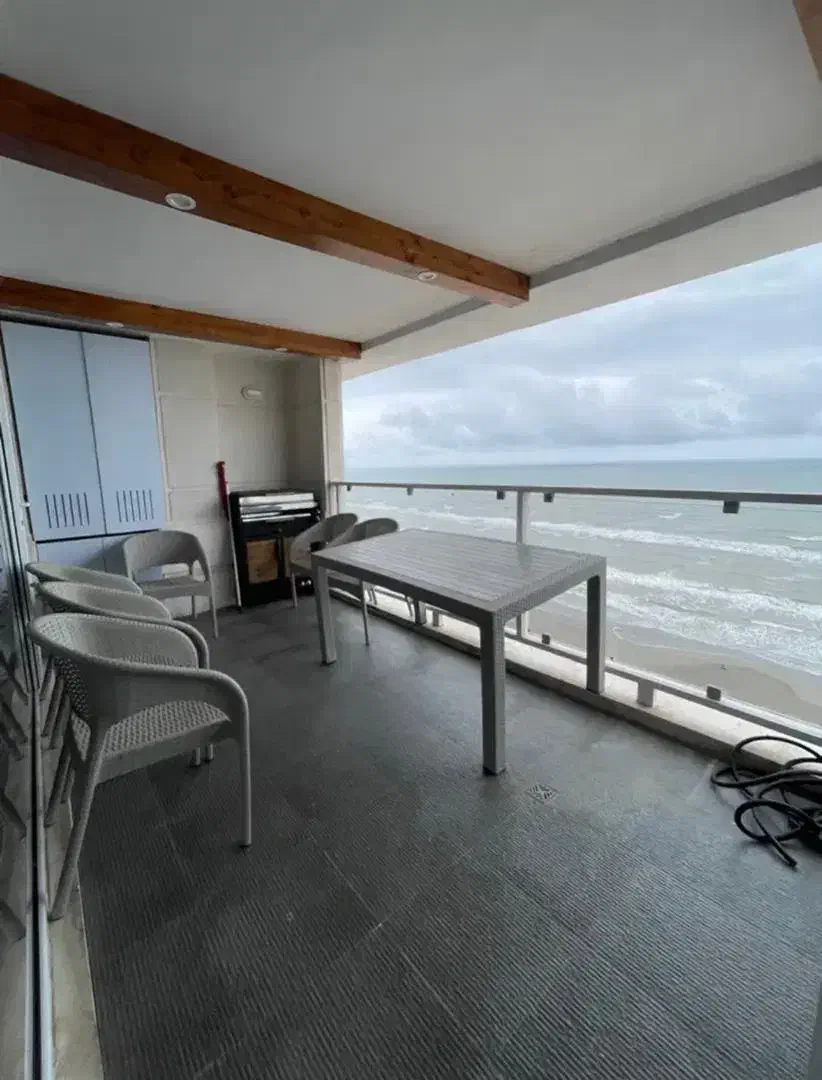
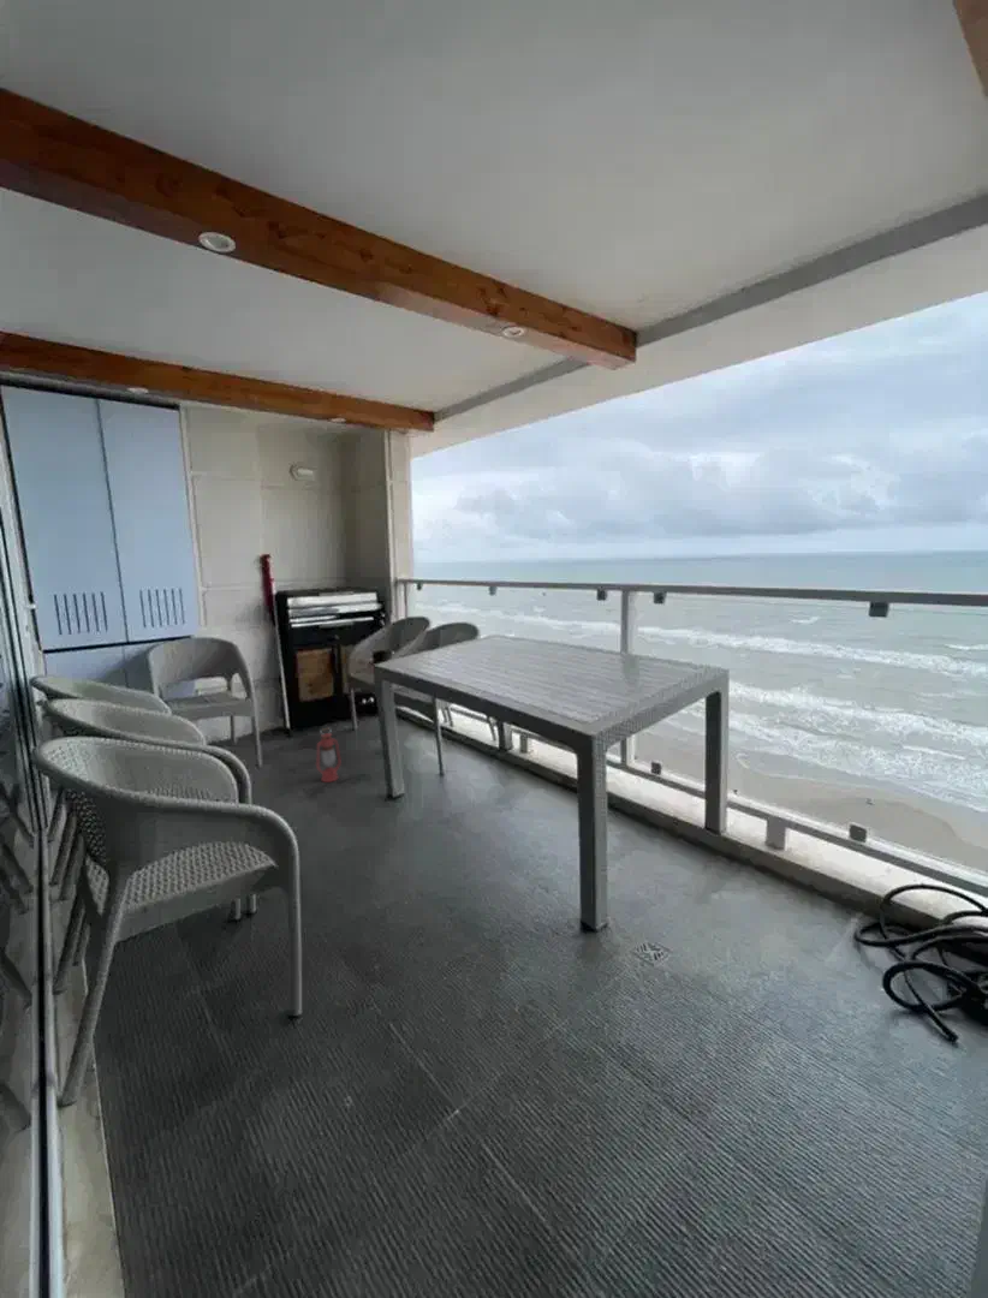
+ lantern (327, 754)
